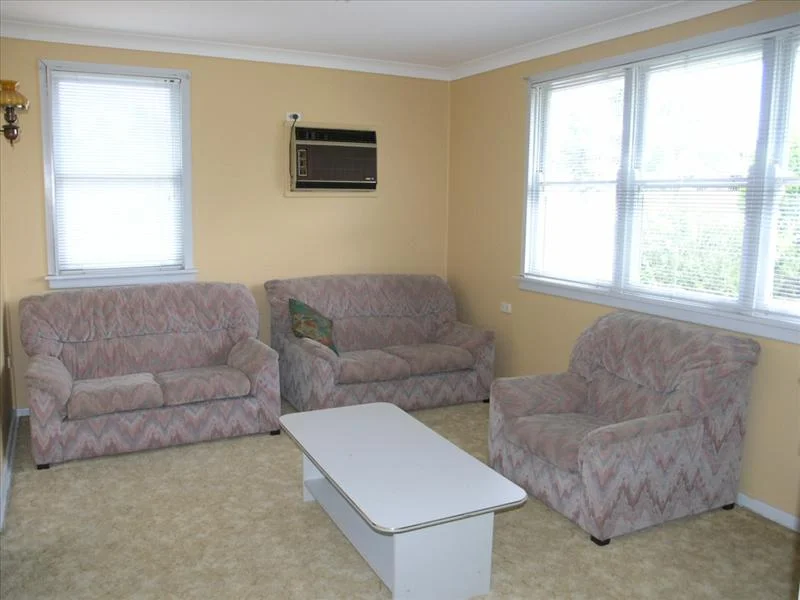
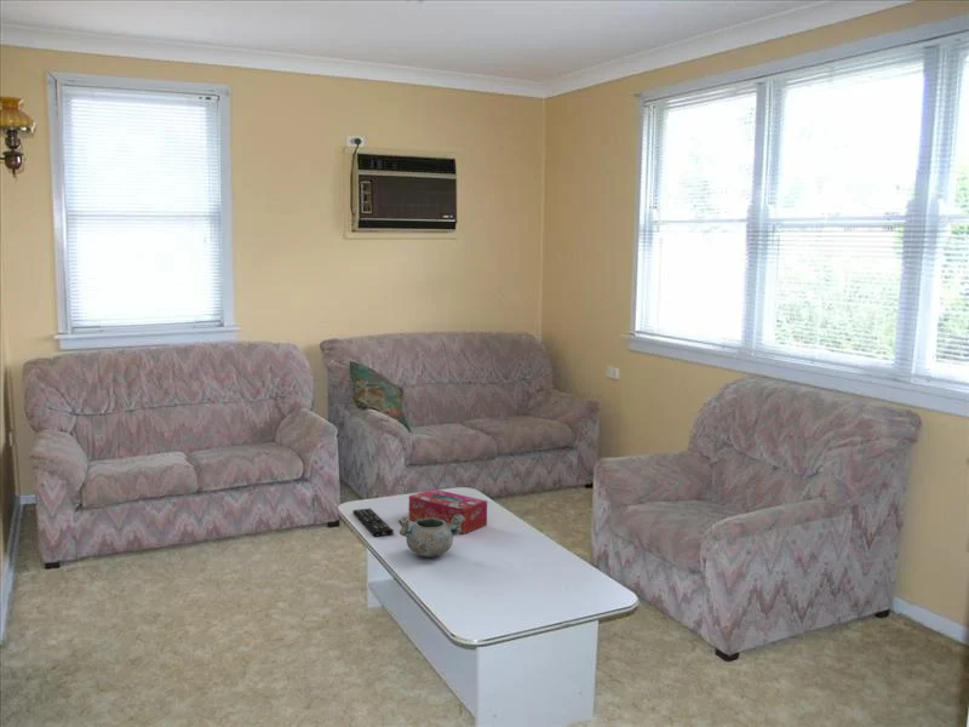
+ decorative bowl (430, 534)
+ remote control (372, 521)
+ tissue box (447, 510)
